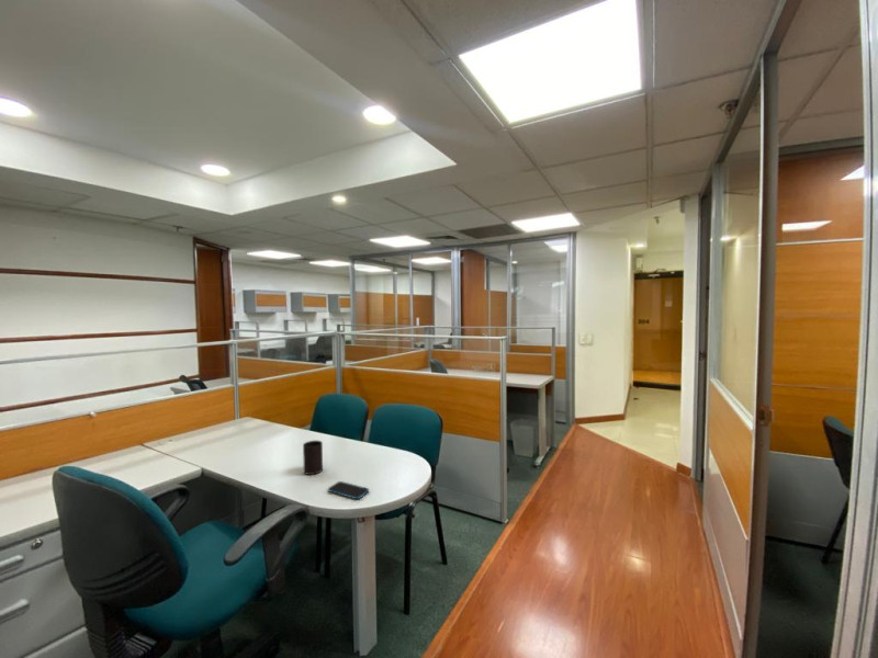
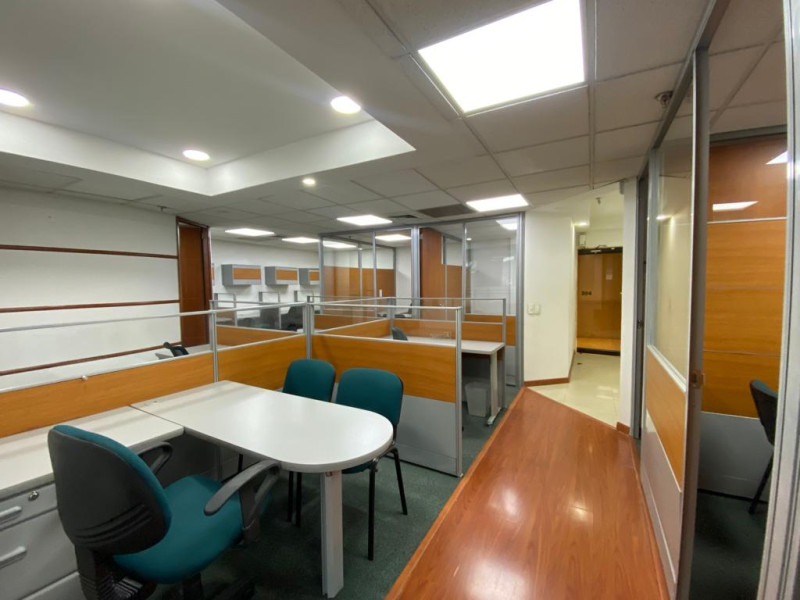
- smartphone (348, 489)
- cup (313, 456)
